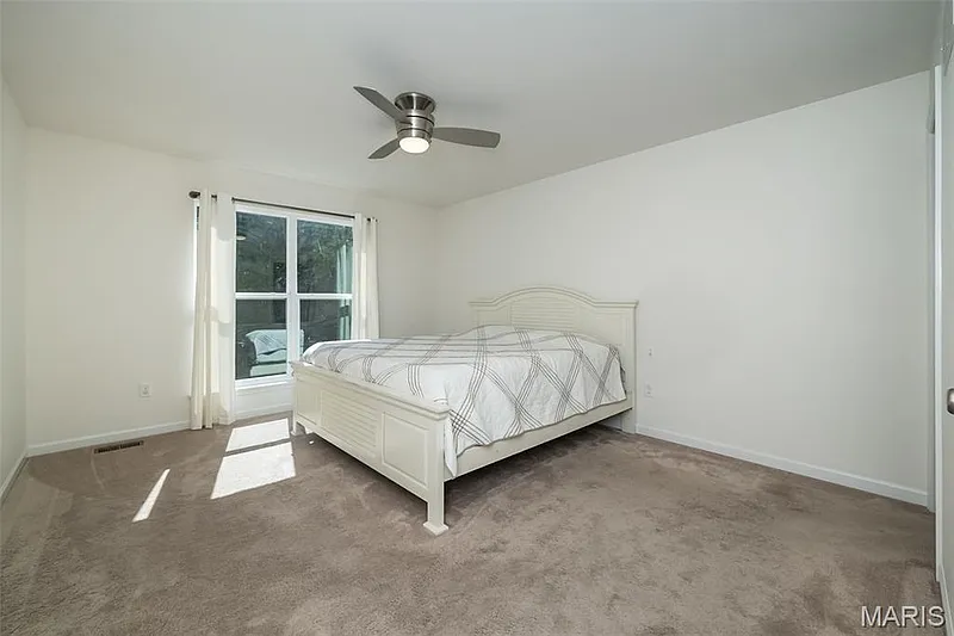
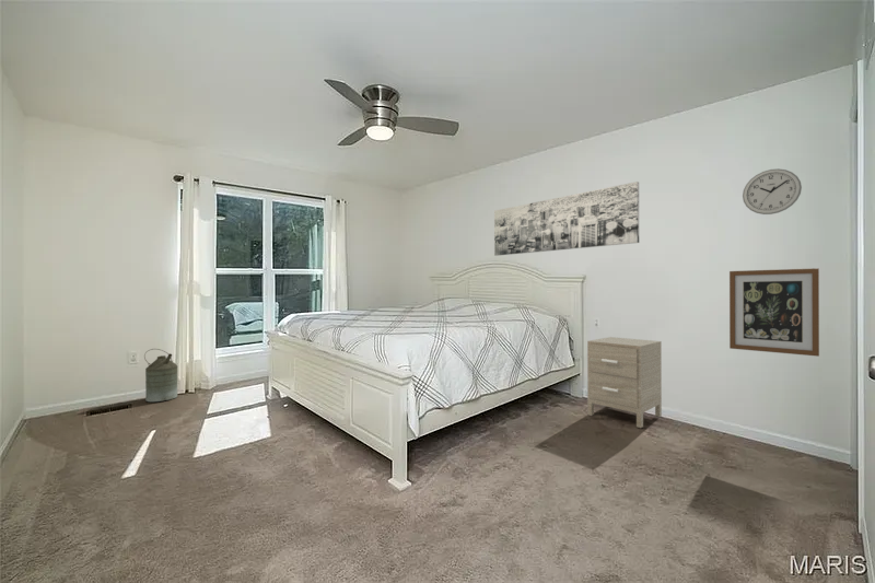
+ wall art (556, 224)
+ wall clock (770, 191)
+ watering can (161, 373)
+ nightstand (622, 378)
+ wall art (771, 311)
